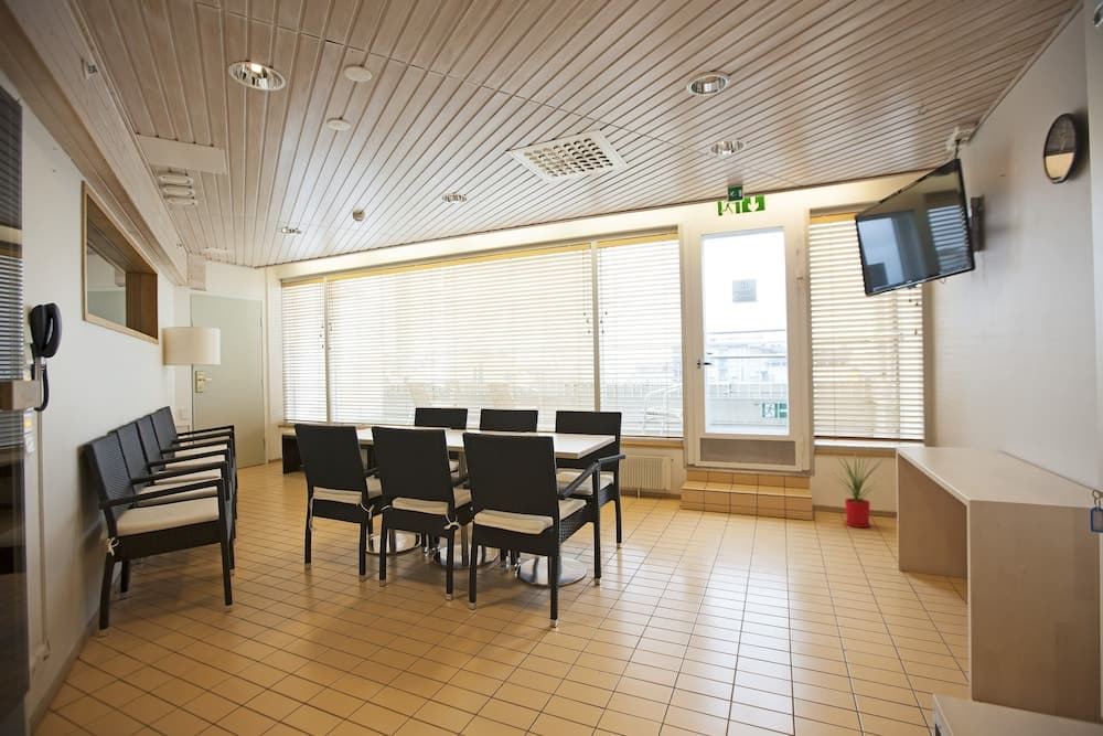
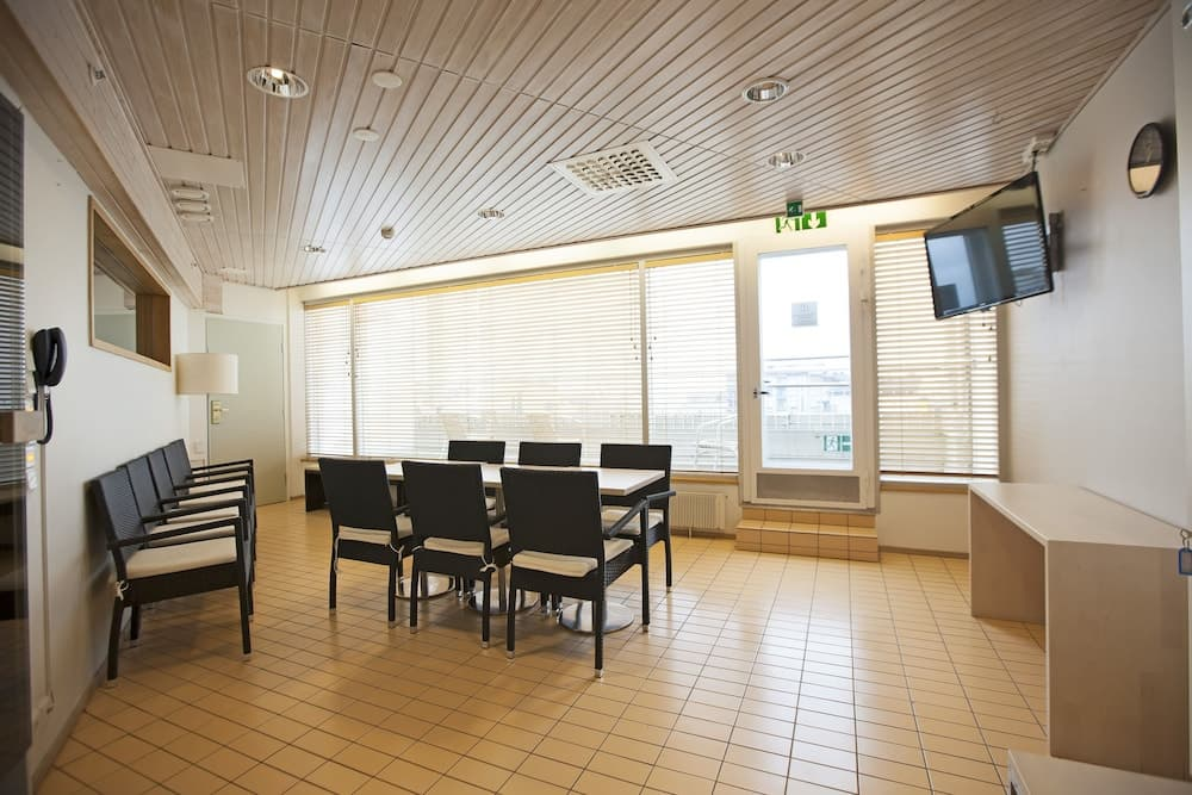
- house plant (857, 484)
